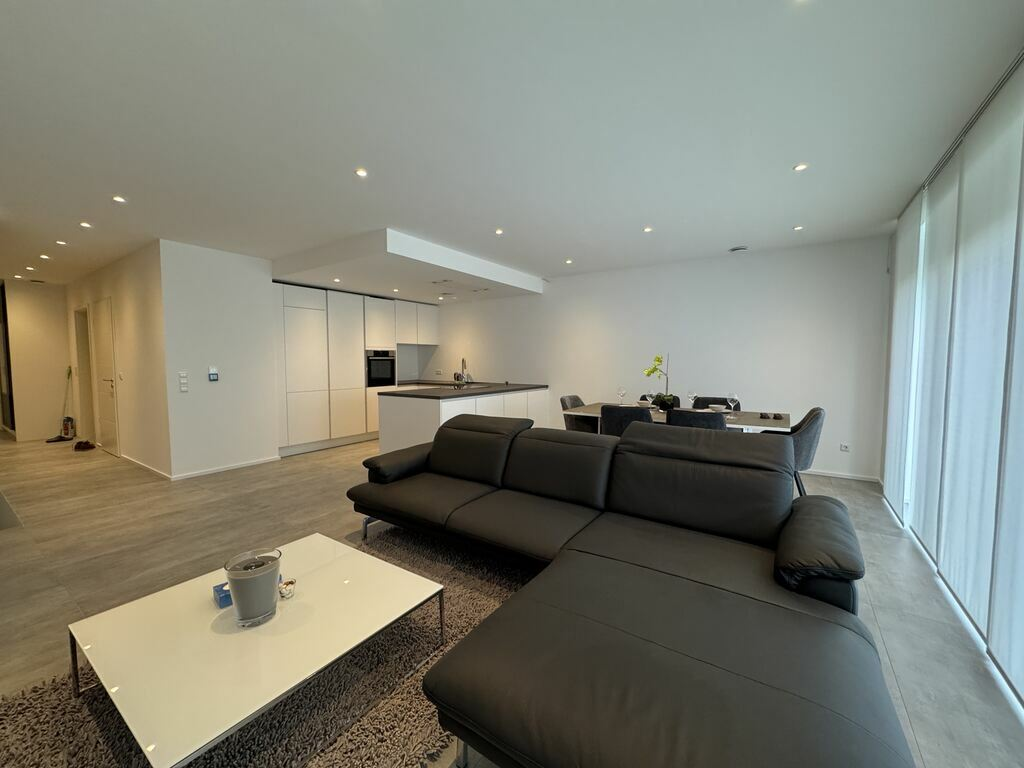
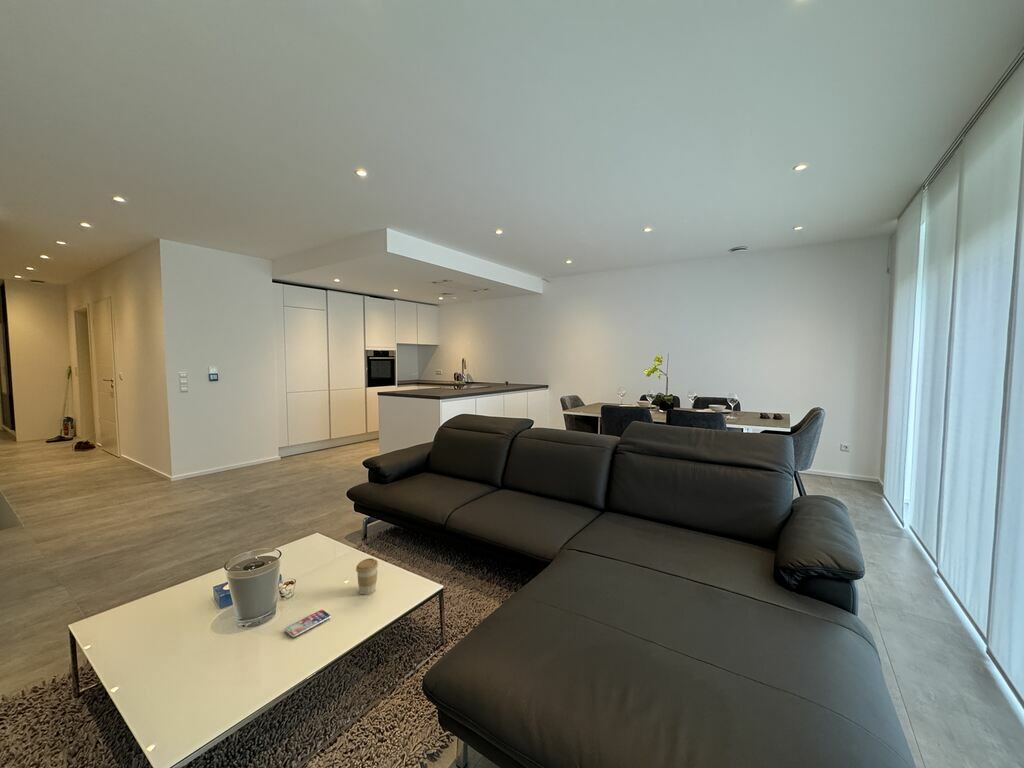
+ coffee cup (367, 575)
+ smartphone (308, 623)
